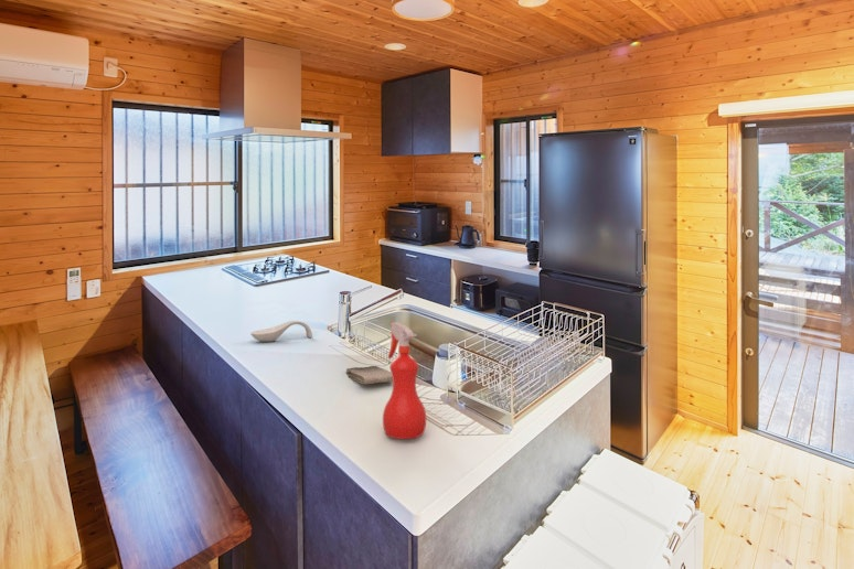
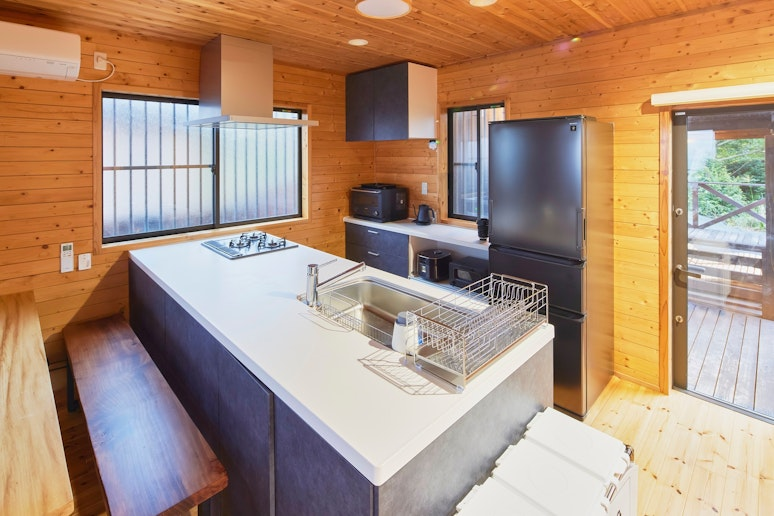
- washcloth (370, 374)
- spray bottle (402, 377)
- spoon rest (281, 330)
